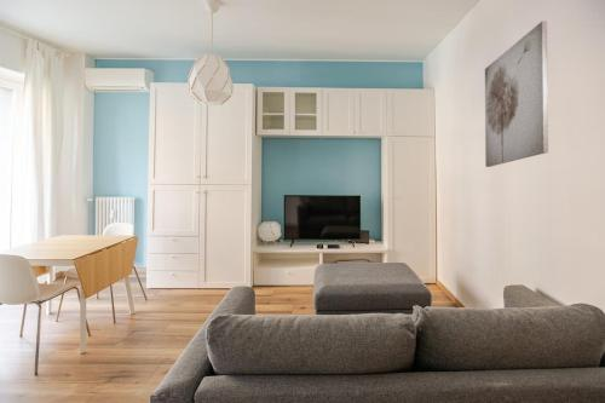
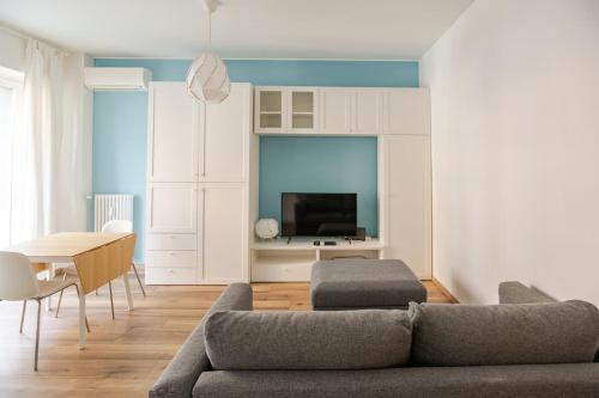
- wall art (512, 104)
